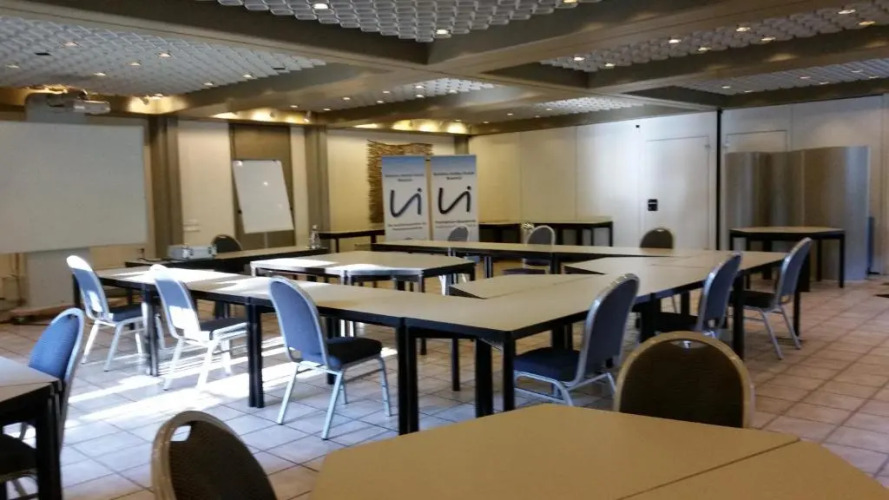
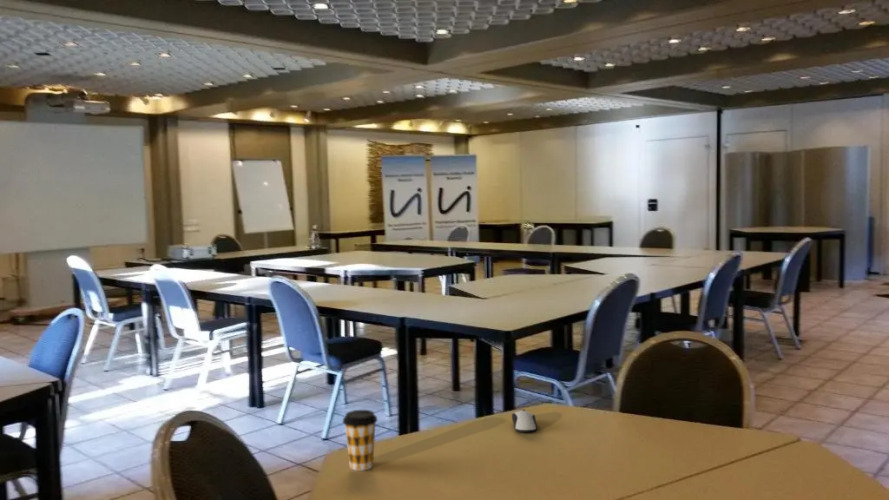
+ coffee cup (360, 440)
+ computer mouse (524, 419)
